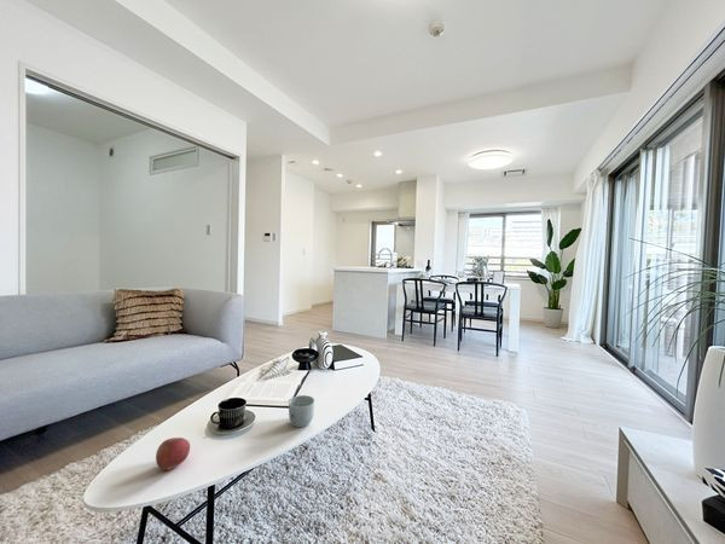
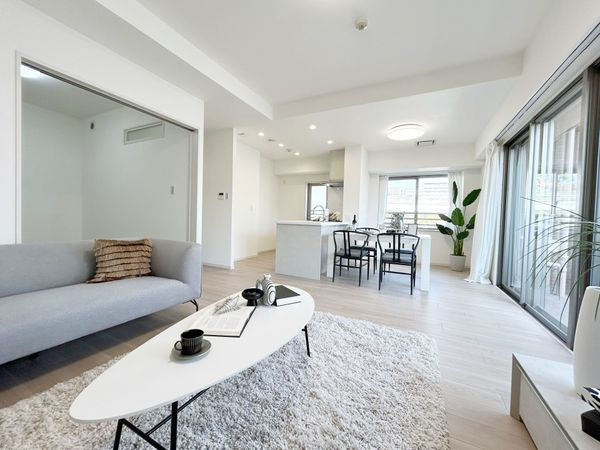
- mug (298, 410)
- apple (173, 451)
